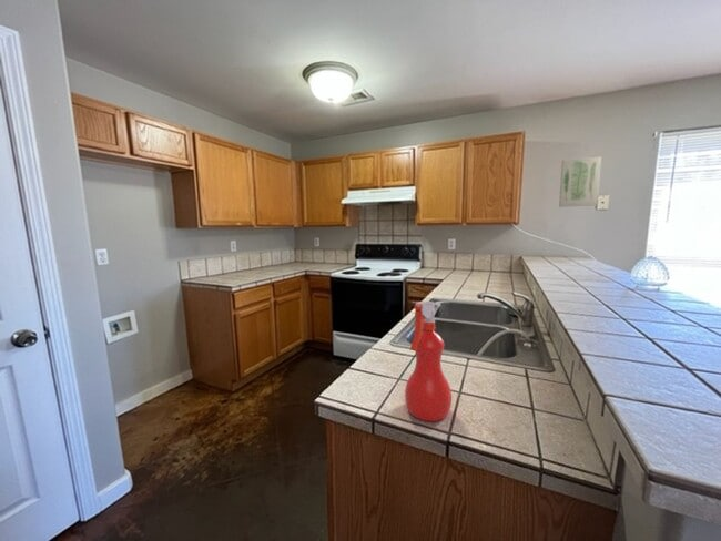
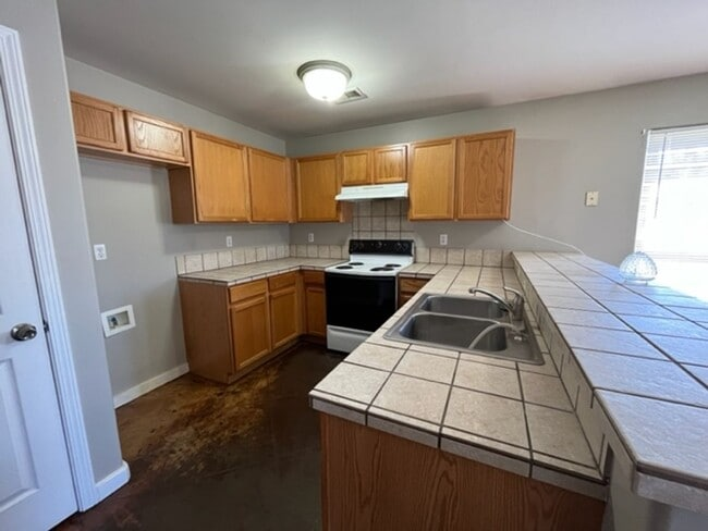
- spray bottle (426, 357)
- wall art (579, 182)
